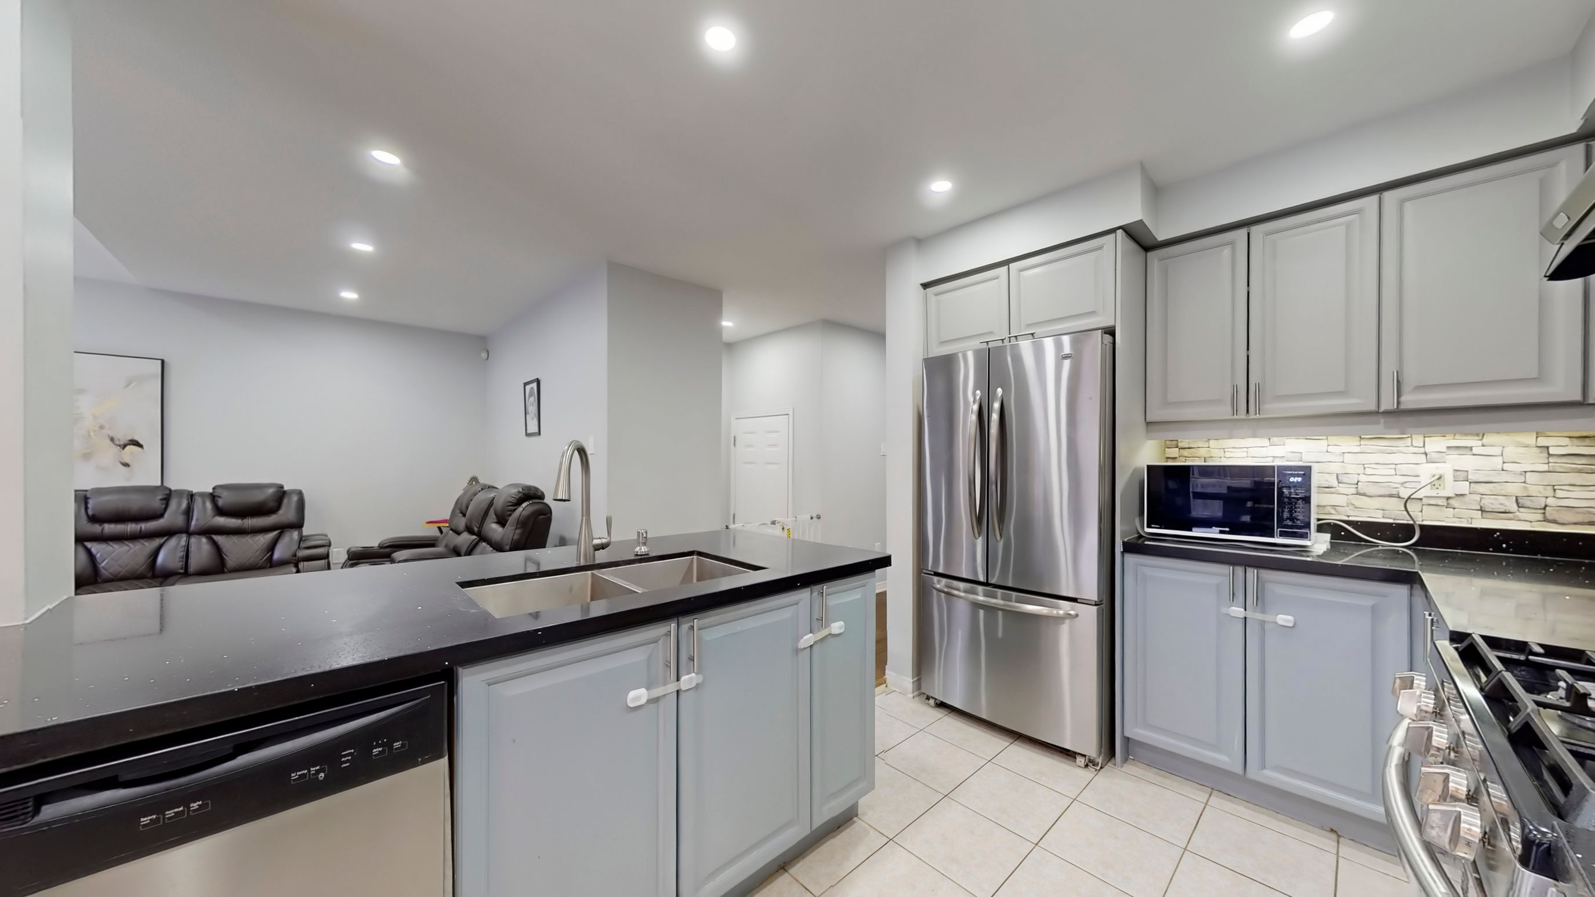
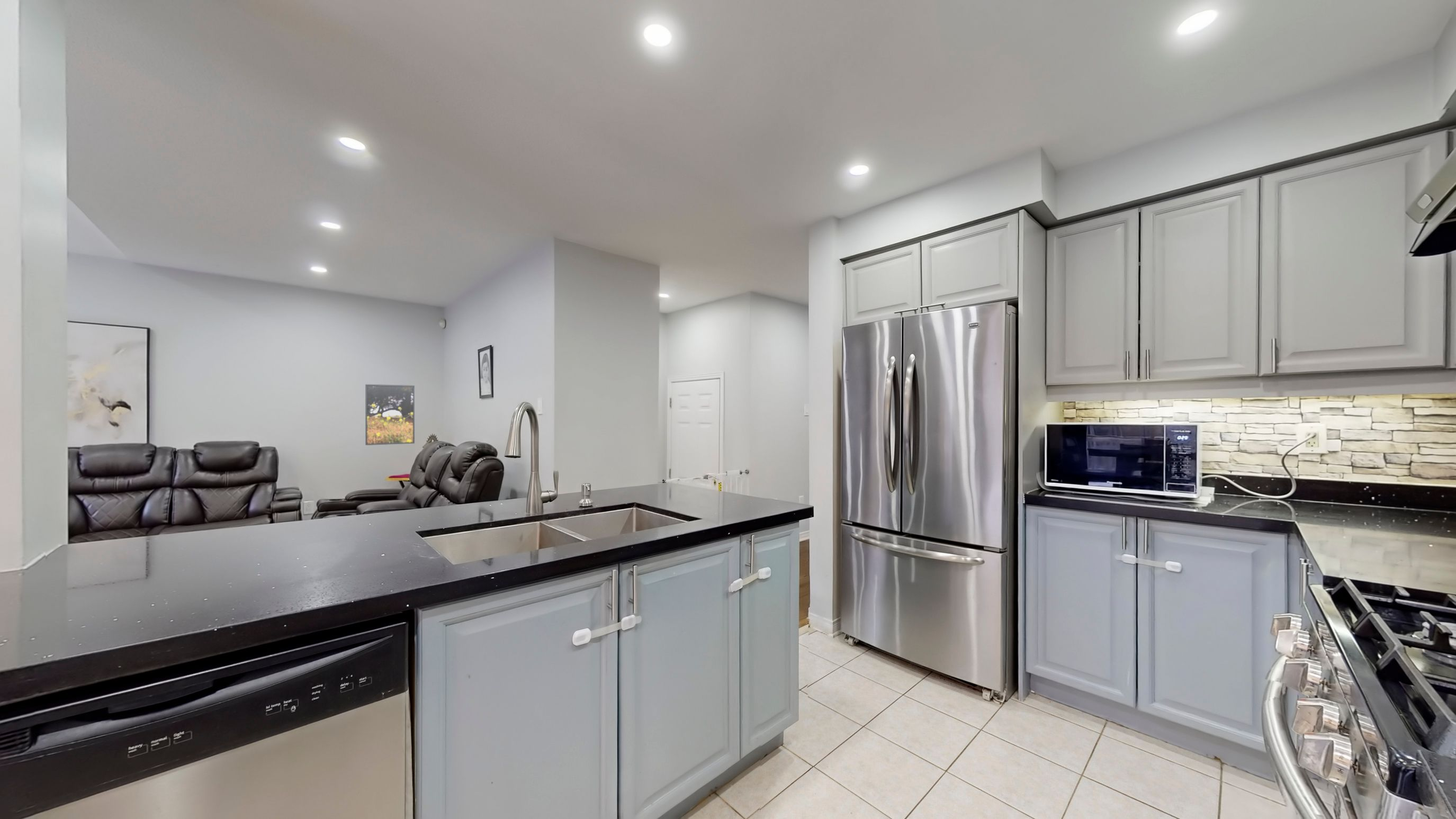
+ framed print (390, 415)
